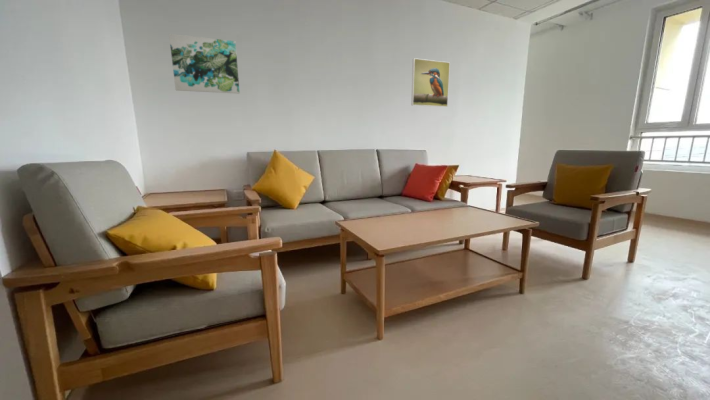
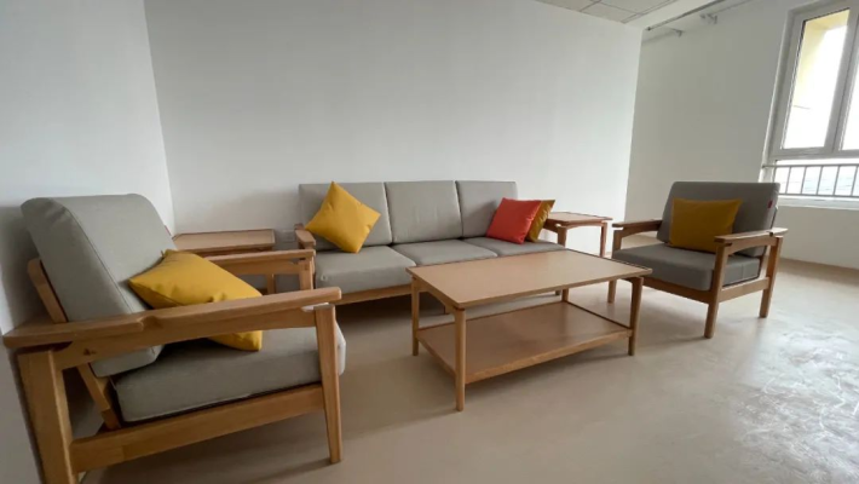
- wall art (206, 65)
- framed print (430, 83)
